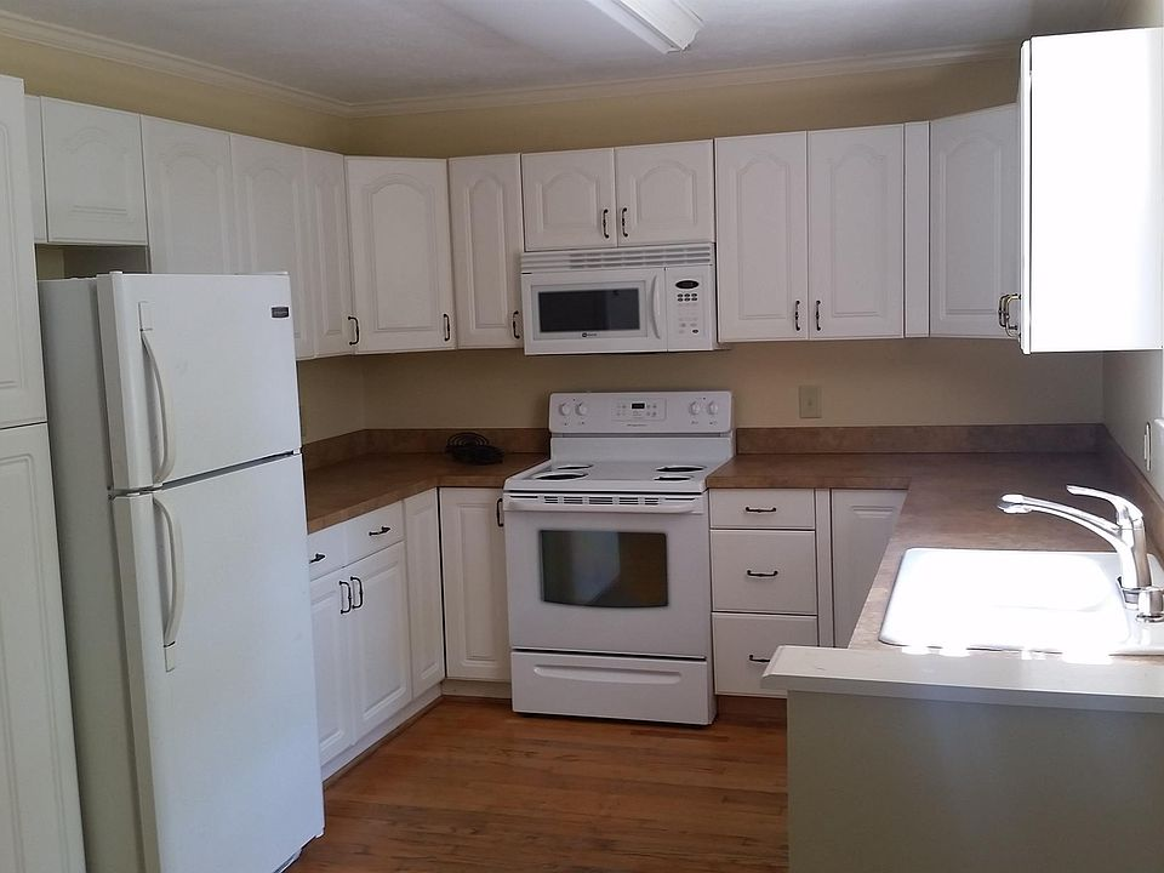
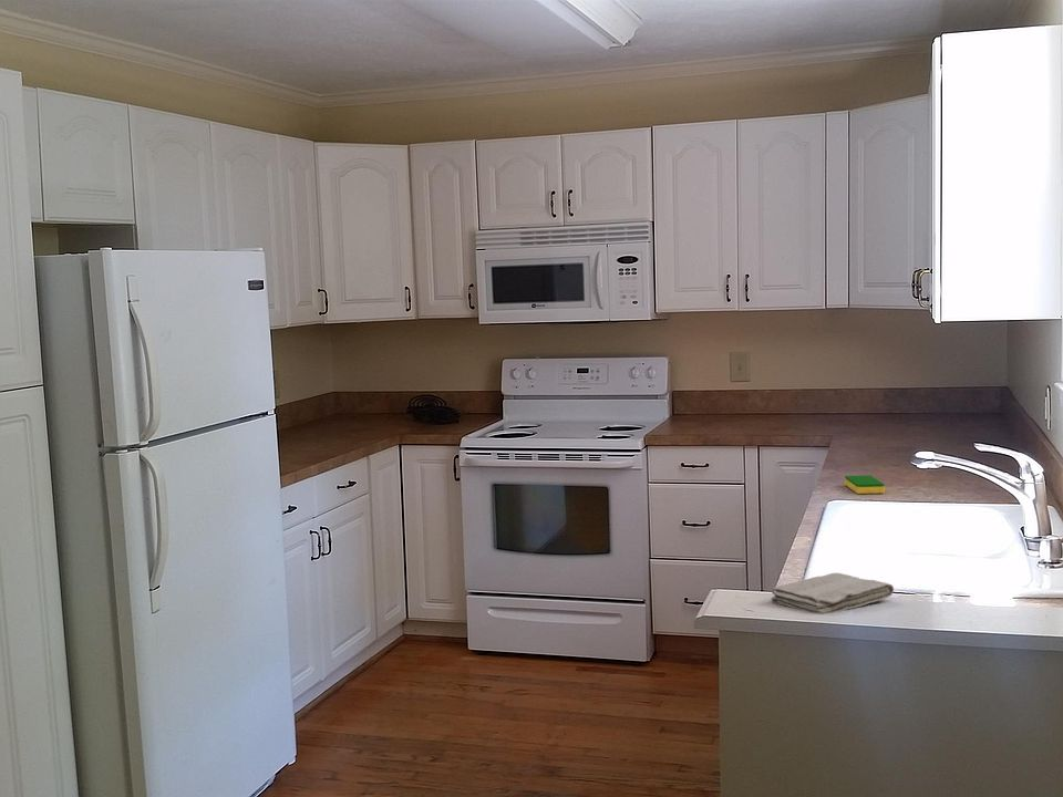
+ dish sponge (864, 484)
+ washcloth (830, 591)
